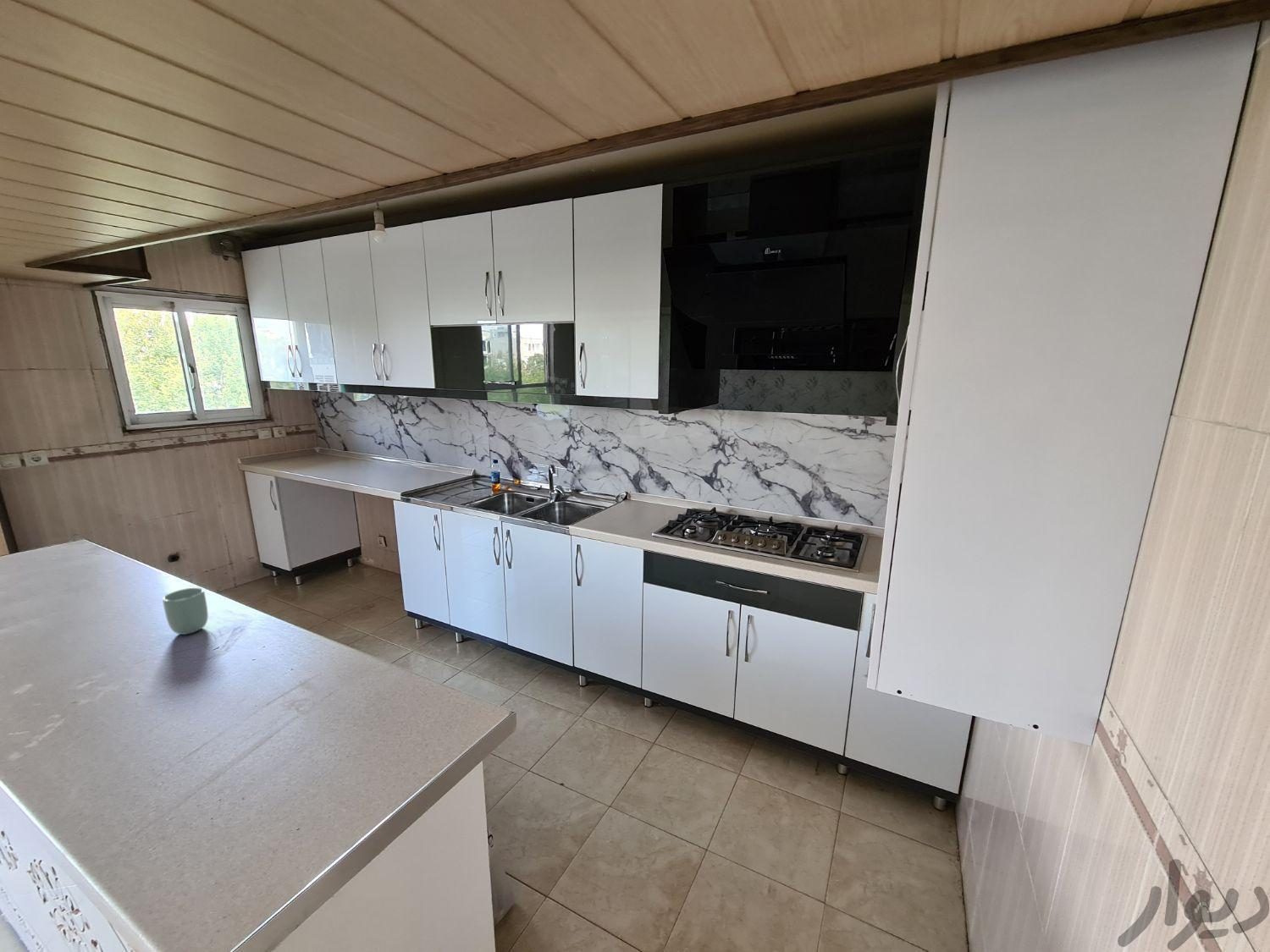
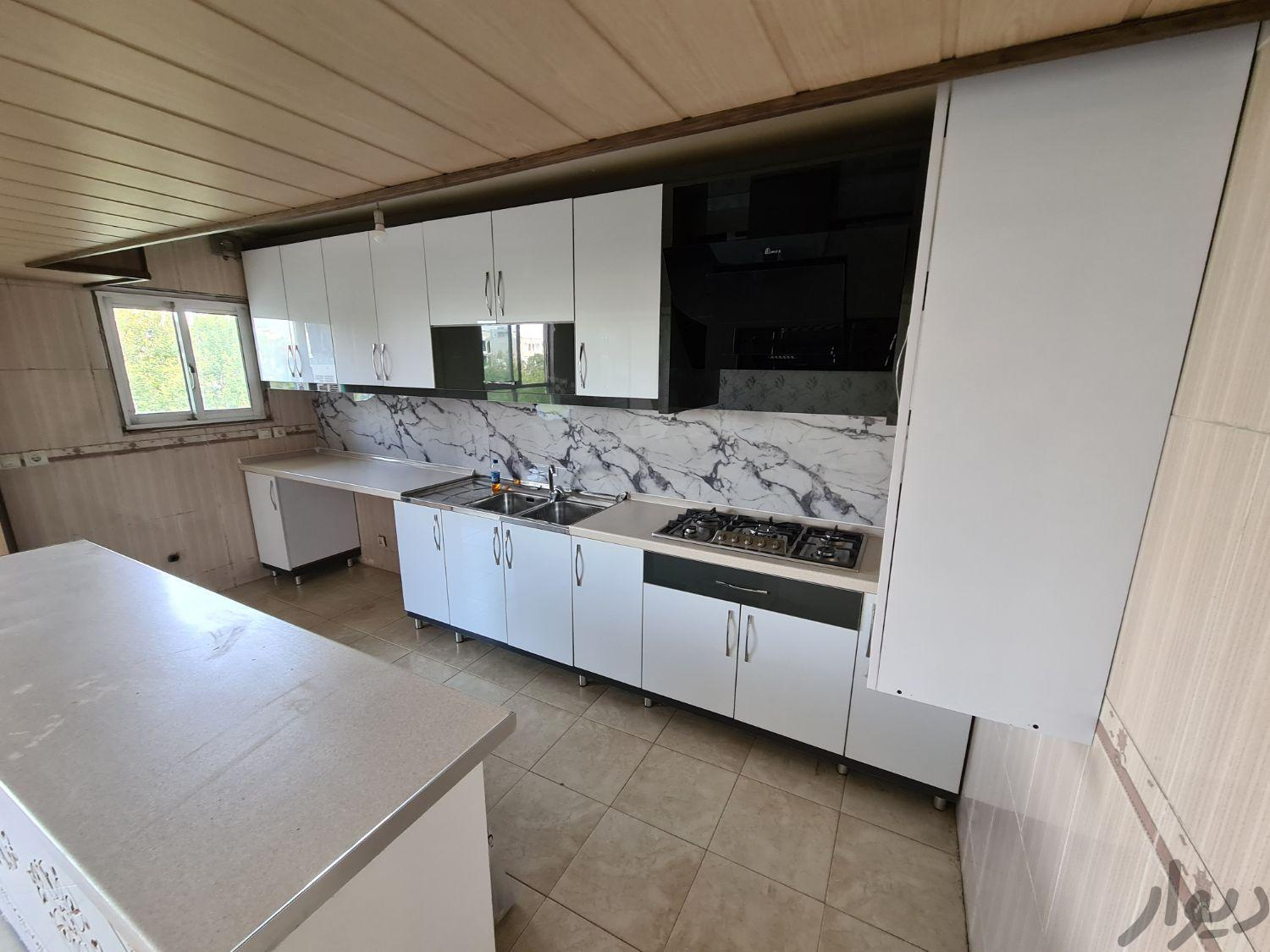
- cup (187, 612)
